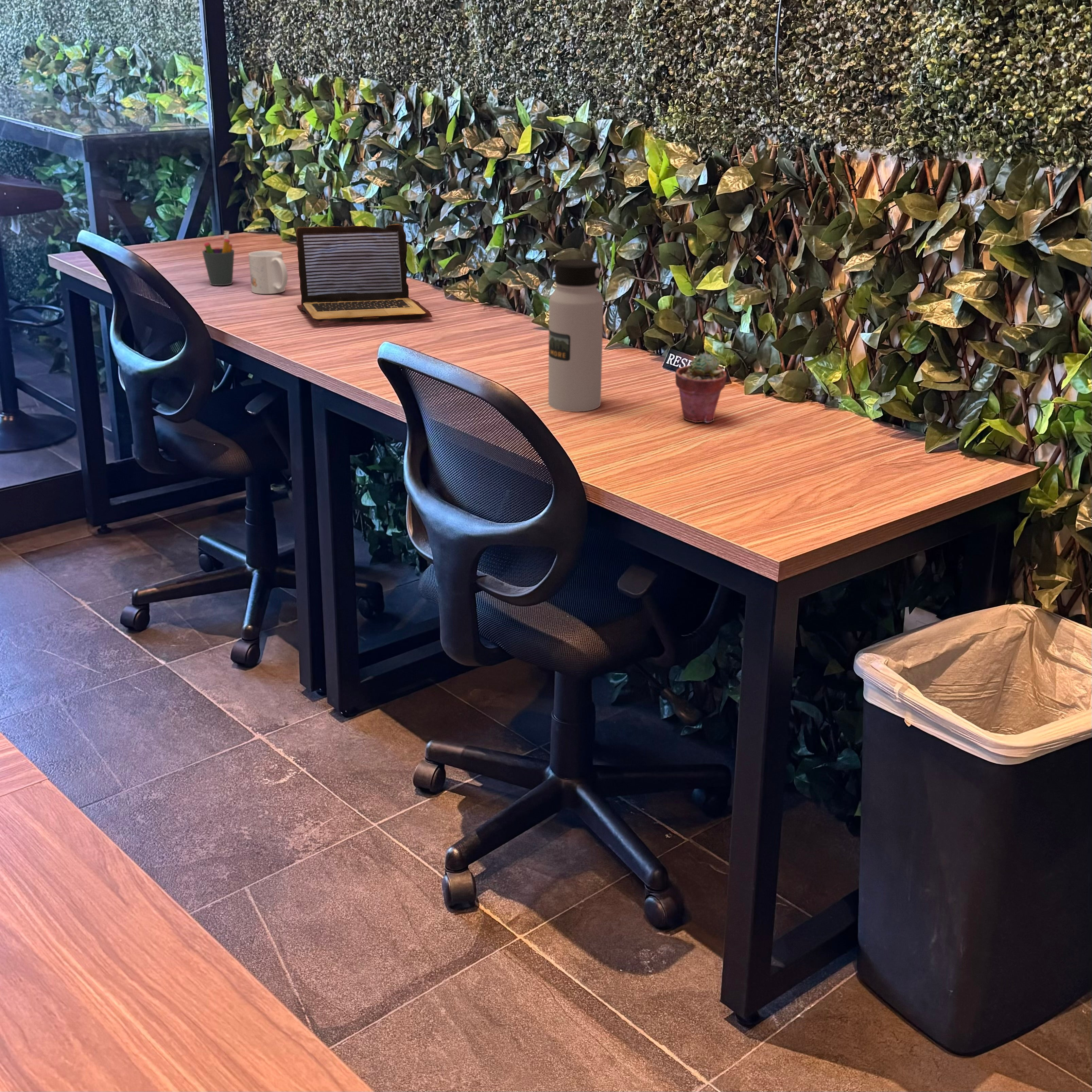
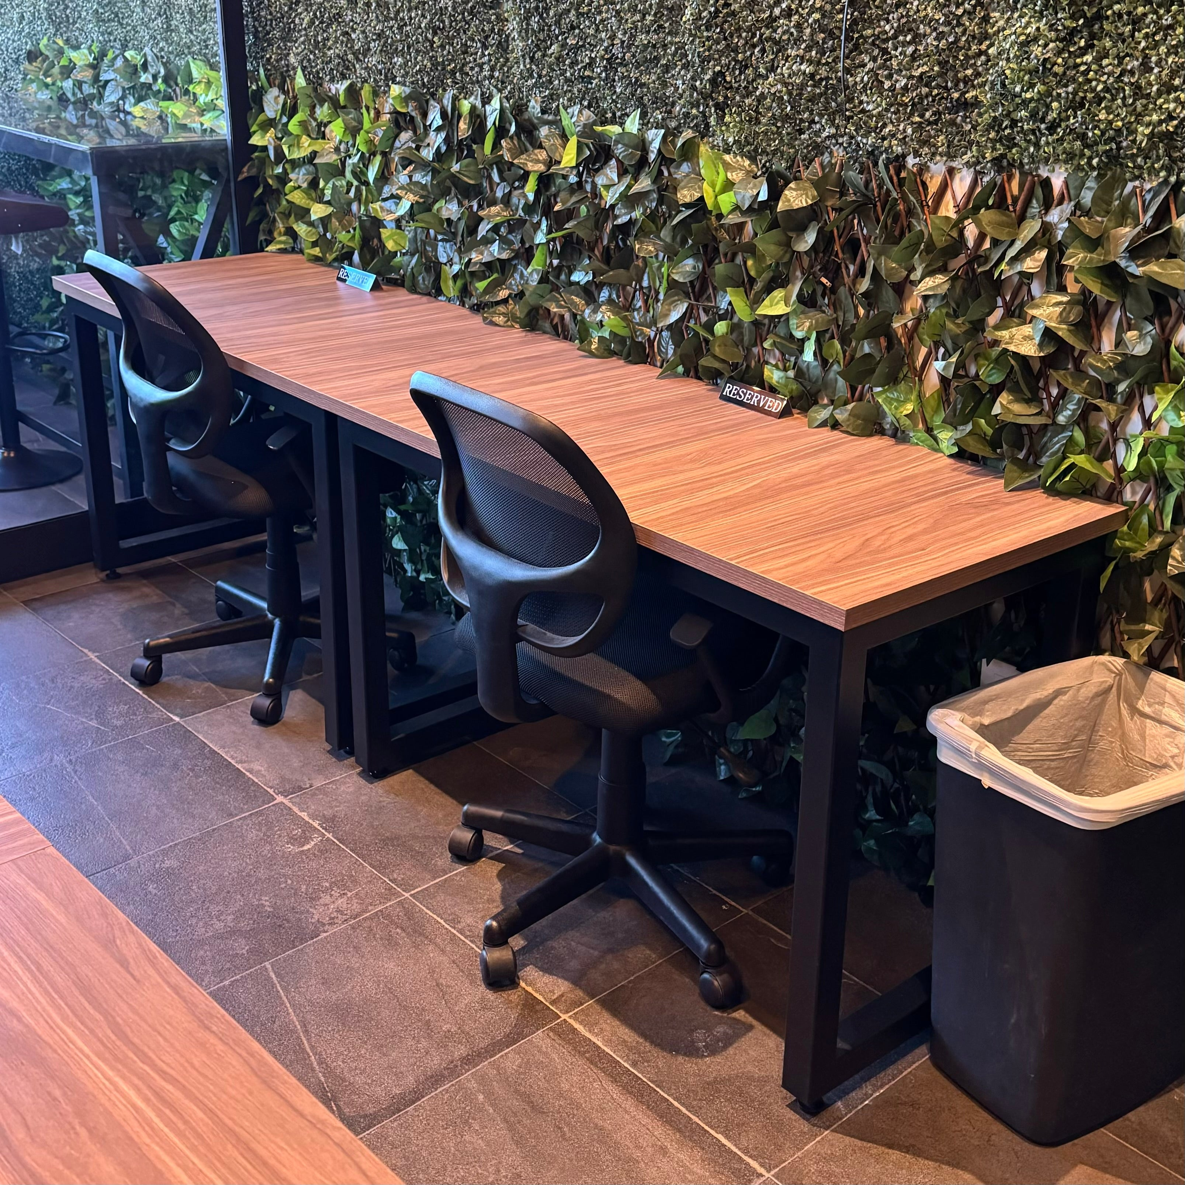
- mug (271, 273)
- water bottle (575, 335)
- pen holder (219, 258)
- potted succulent (700, 385)
- laptop (361, 273)
